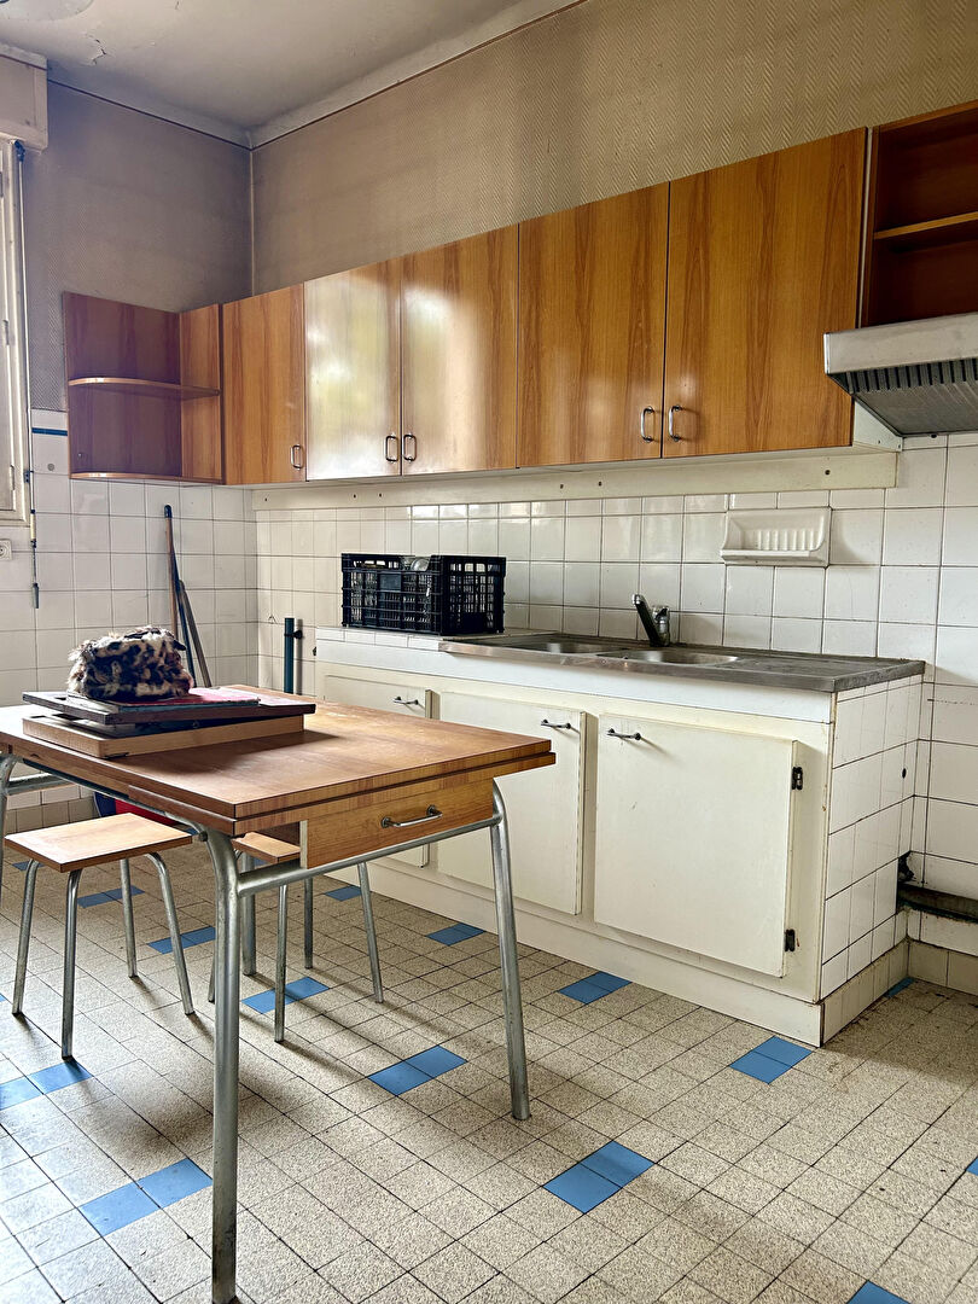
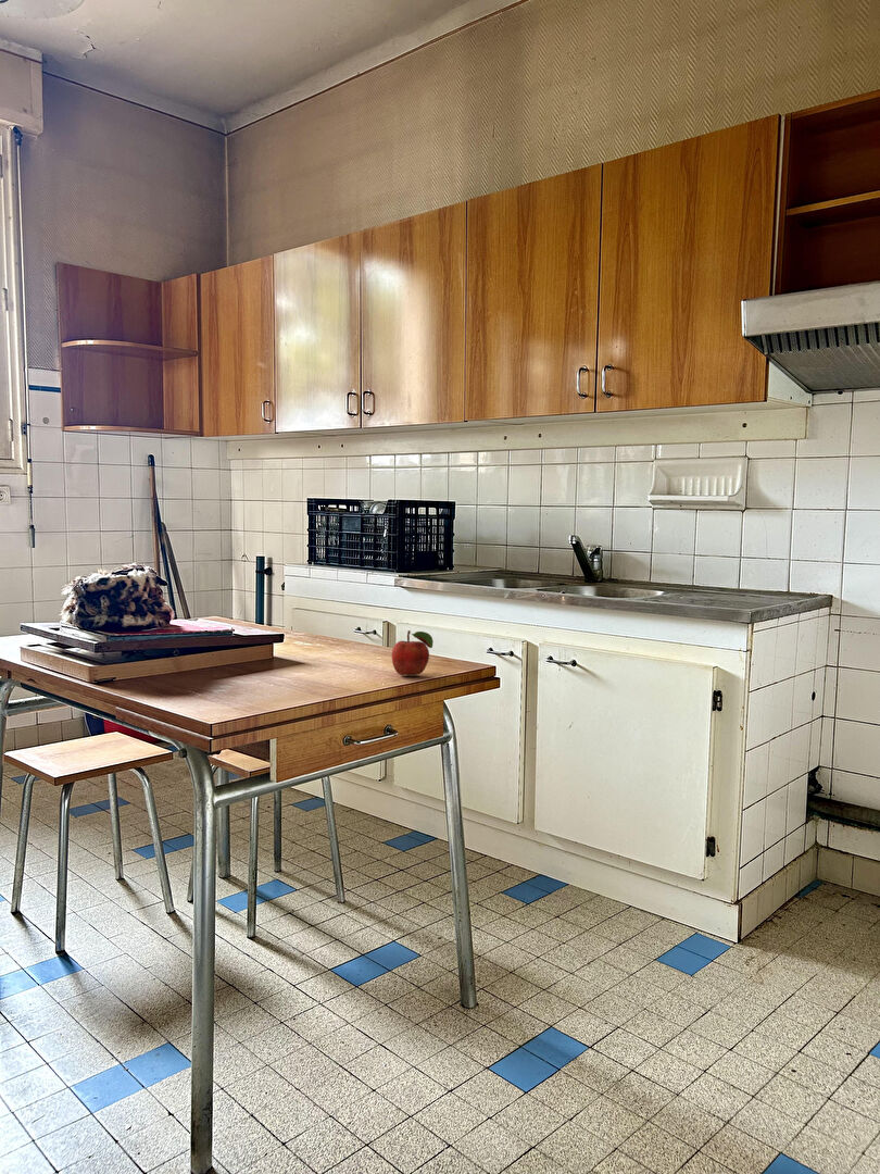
+ fruit (412, 652)
